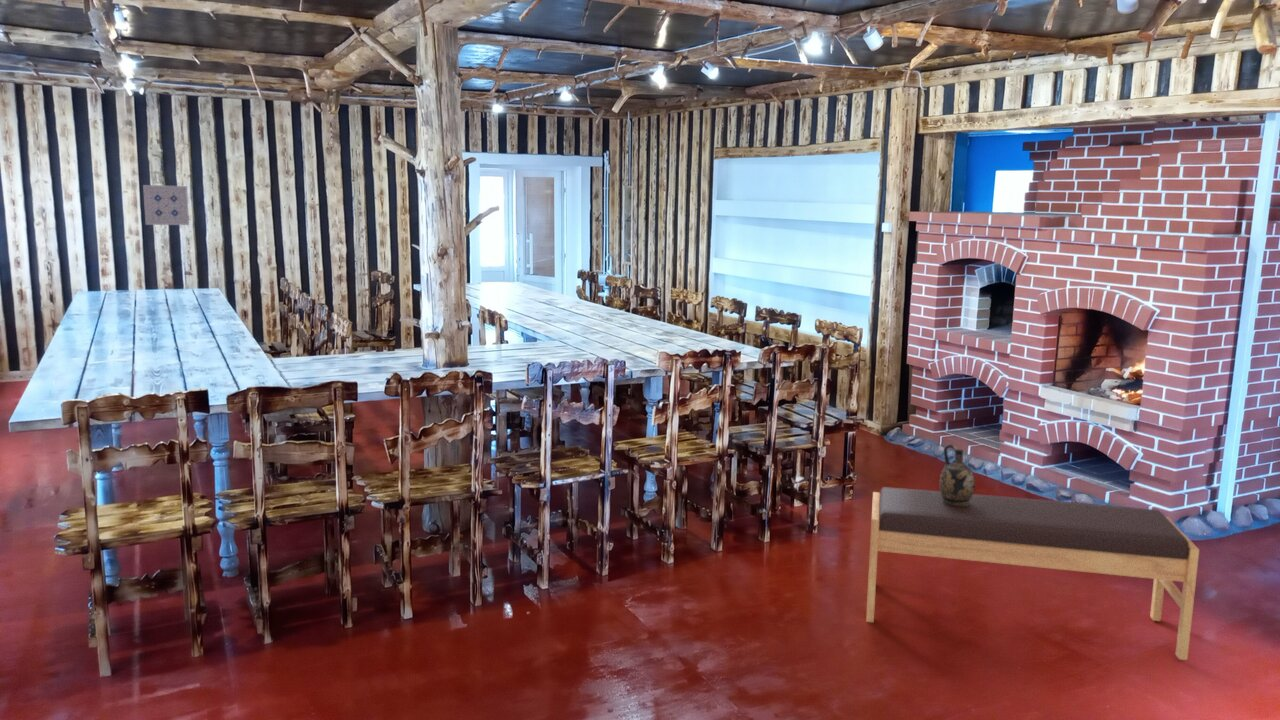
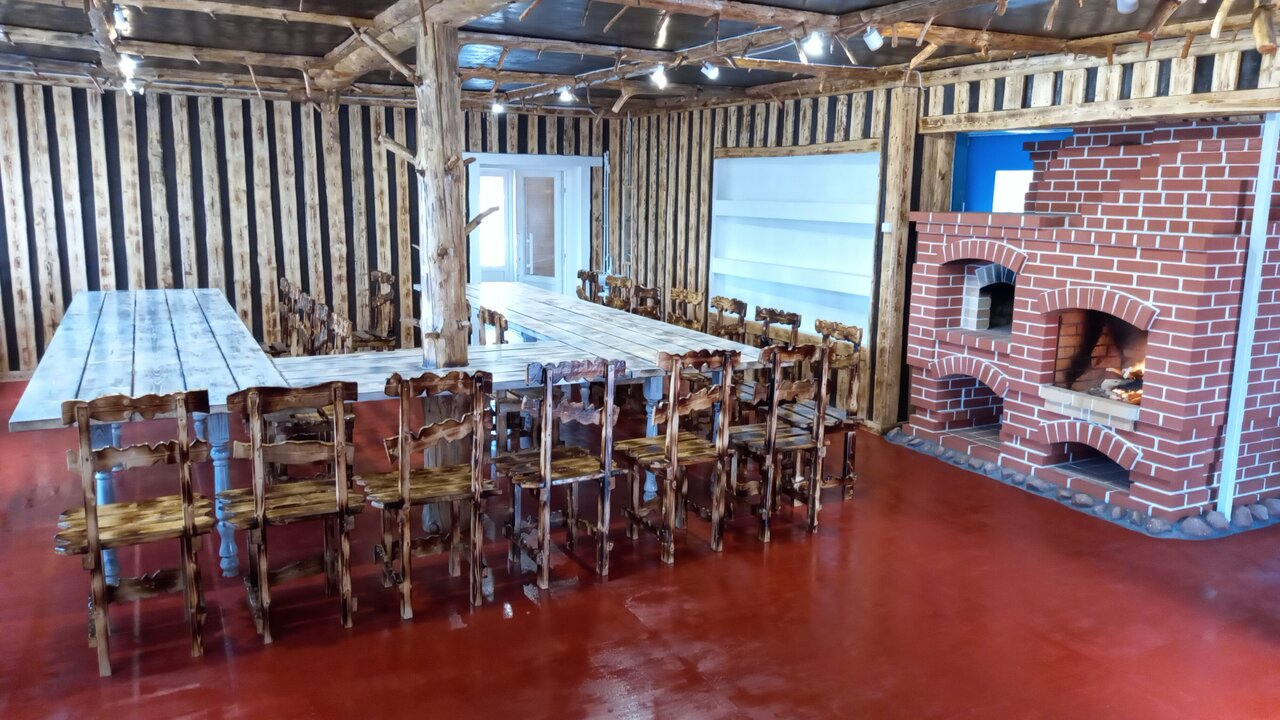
- wall art (166, 205)
- bench (1017, 564)
- ceramic jug (957, 474)
